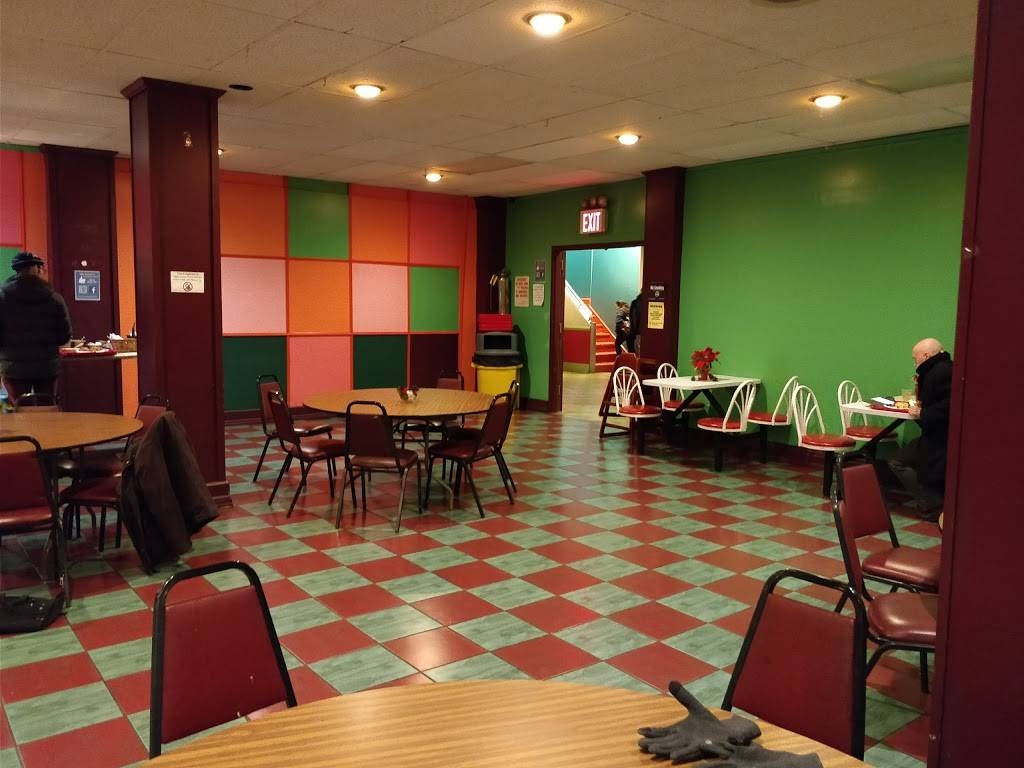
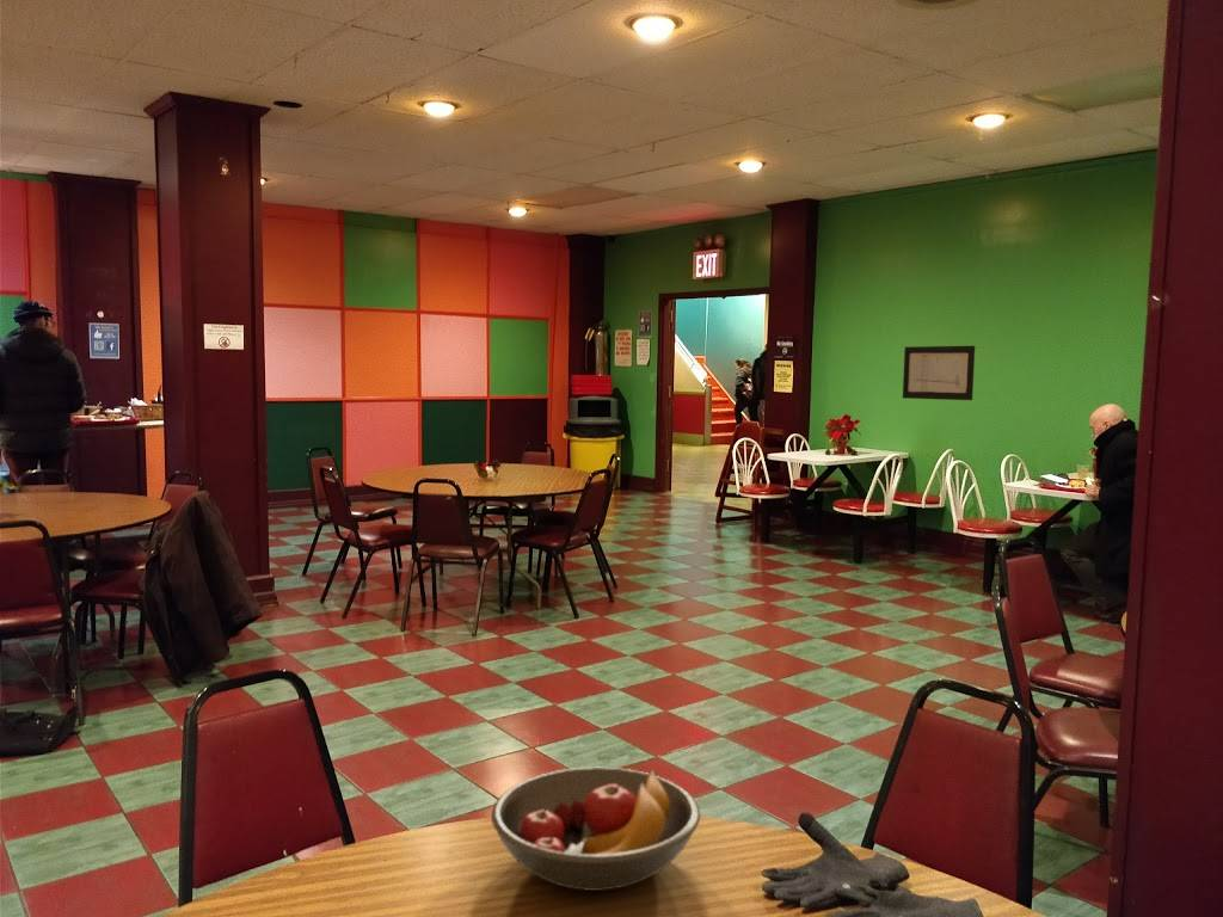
+ fruit bowl (596, 829)
+ wall art (938, 373)
